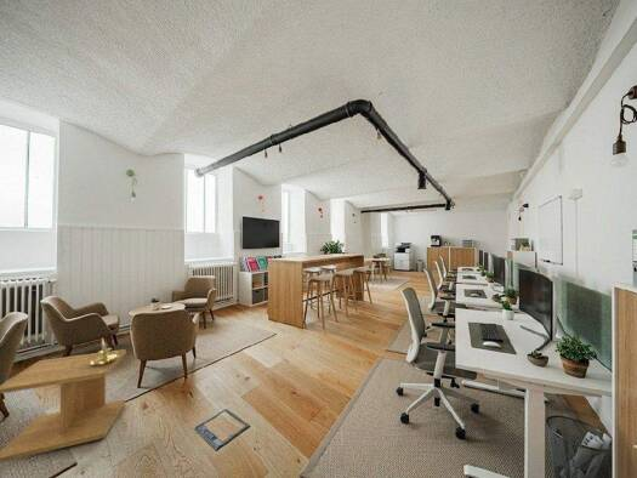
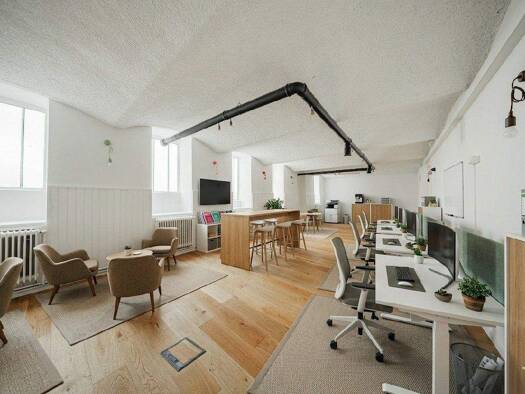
- side table (69, 398)
- candle holder (103, 349)
